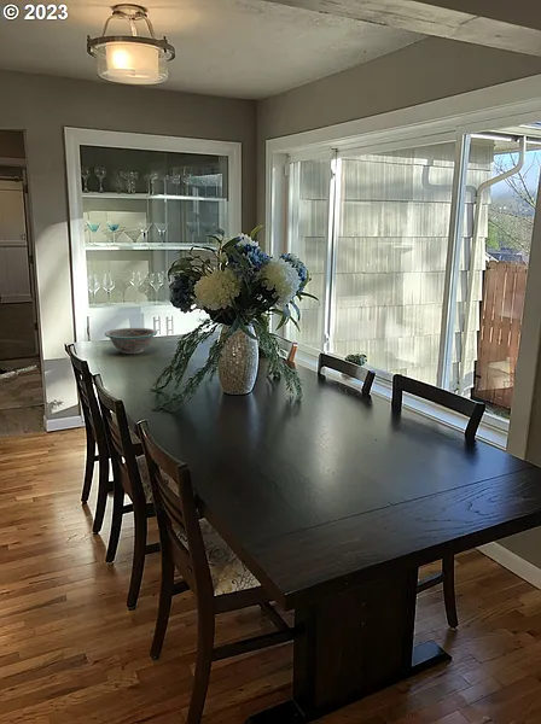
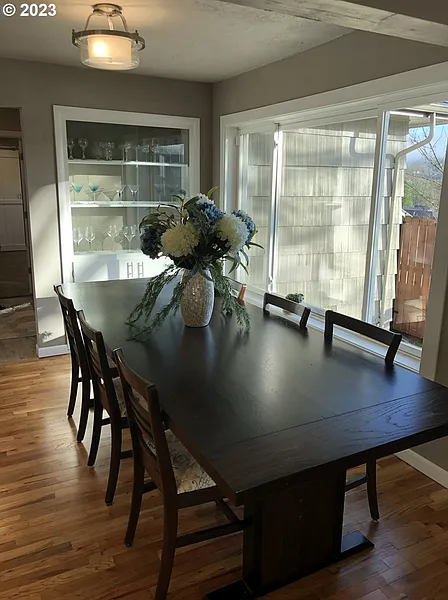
- bowl (132, 341)
